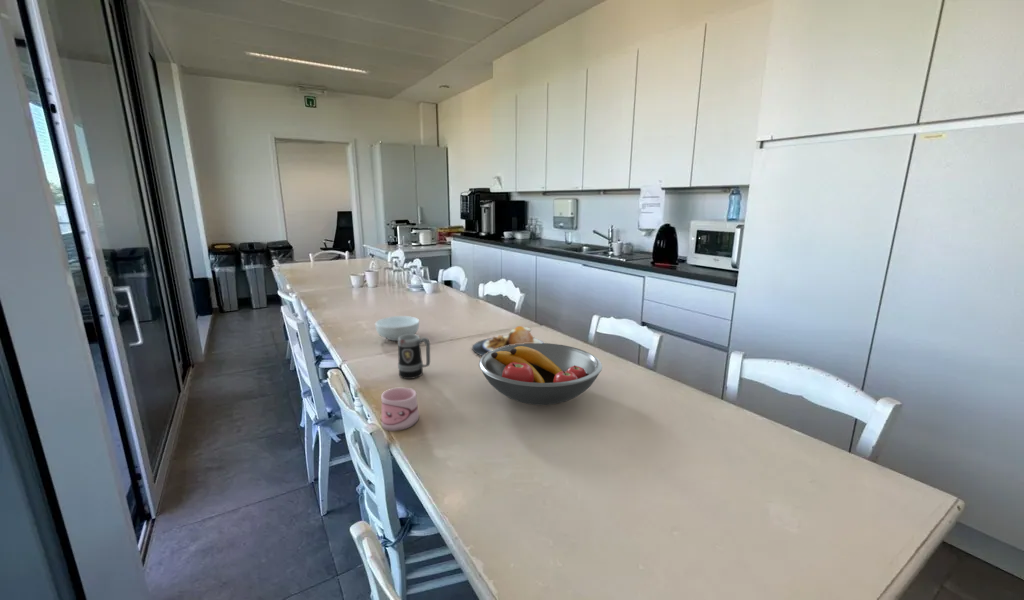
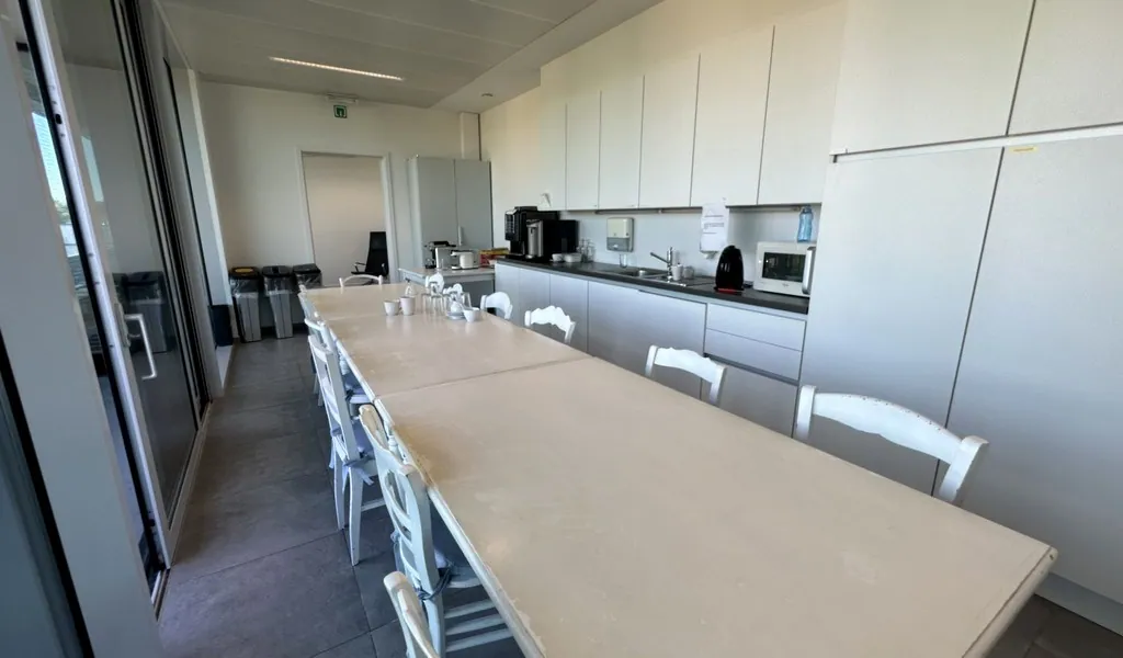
- mug (414, 356)
- cereal bowl (397, 329)
- fruit bowl (539, 372)
- plate (508, 337)
- mug (401, 406)
